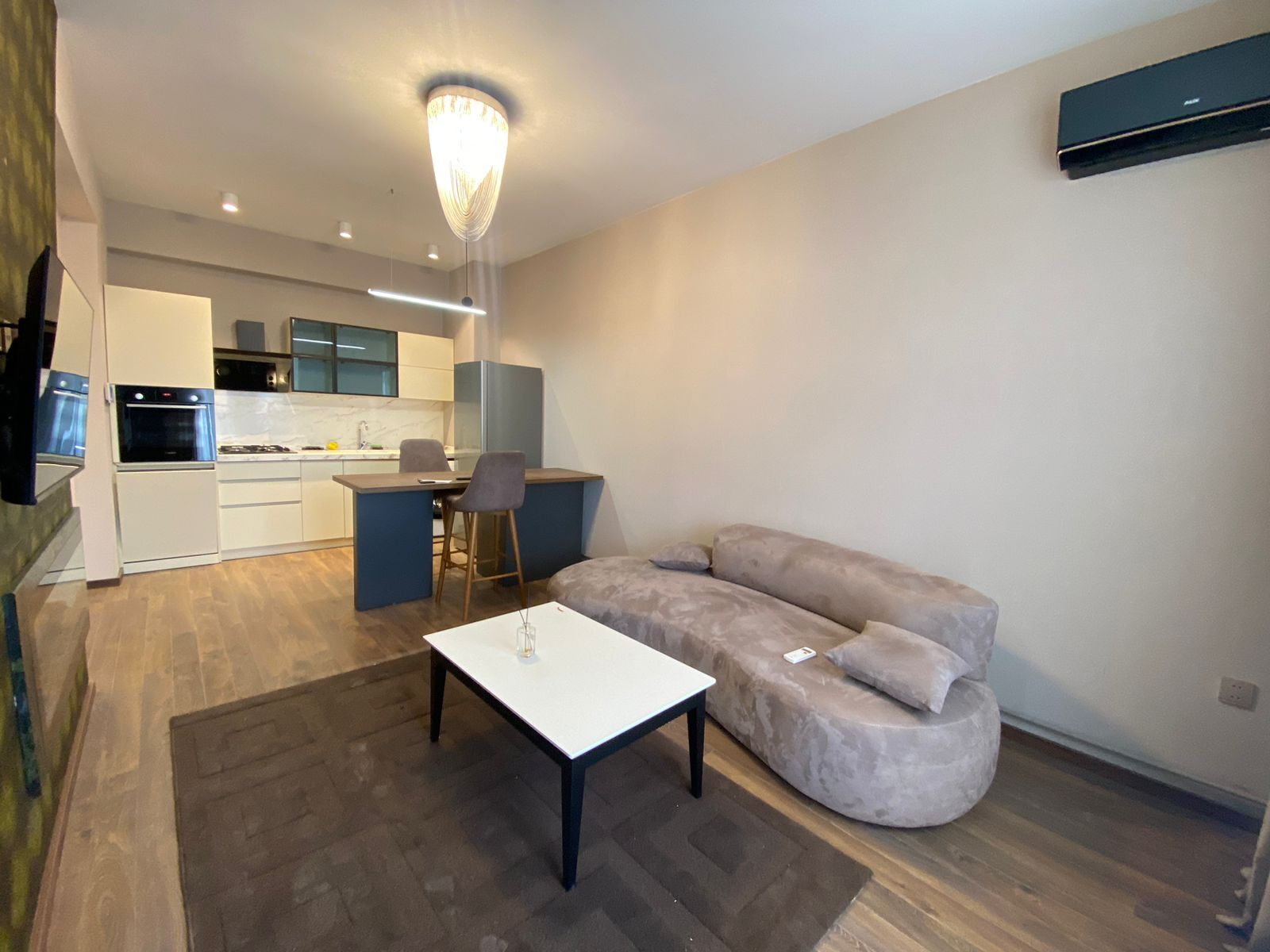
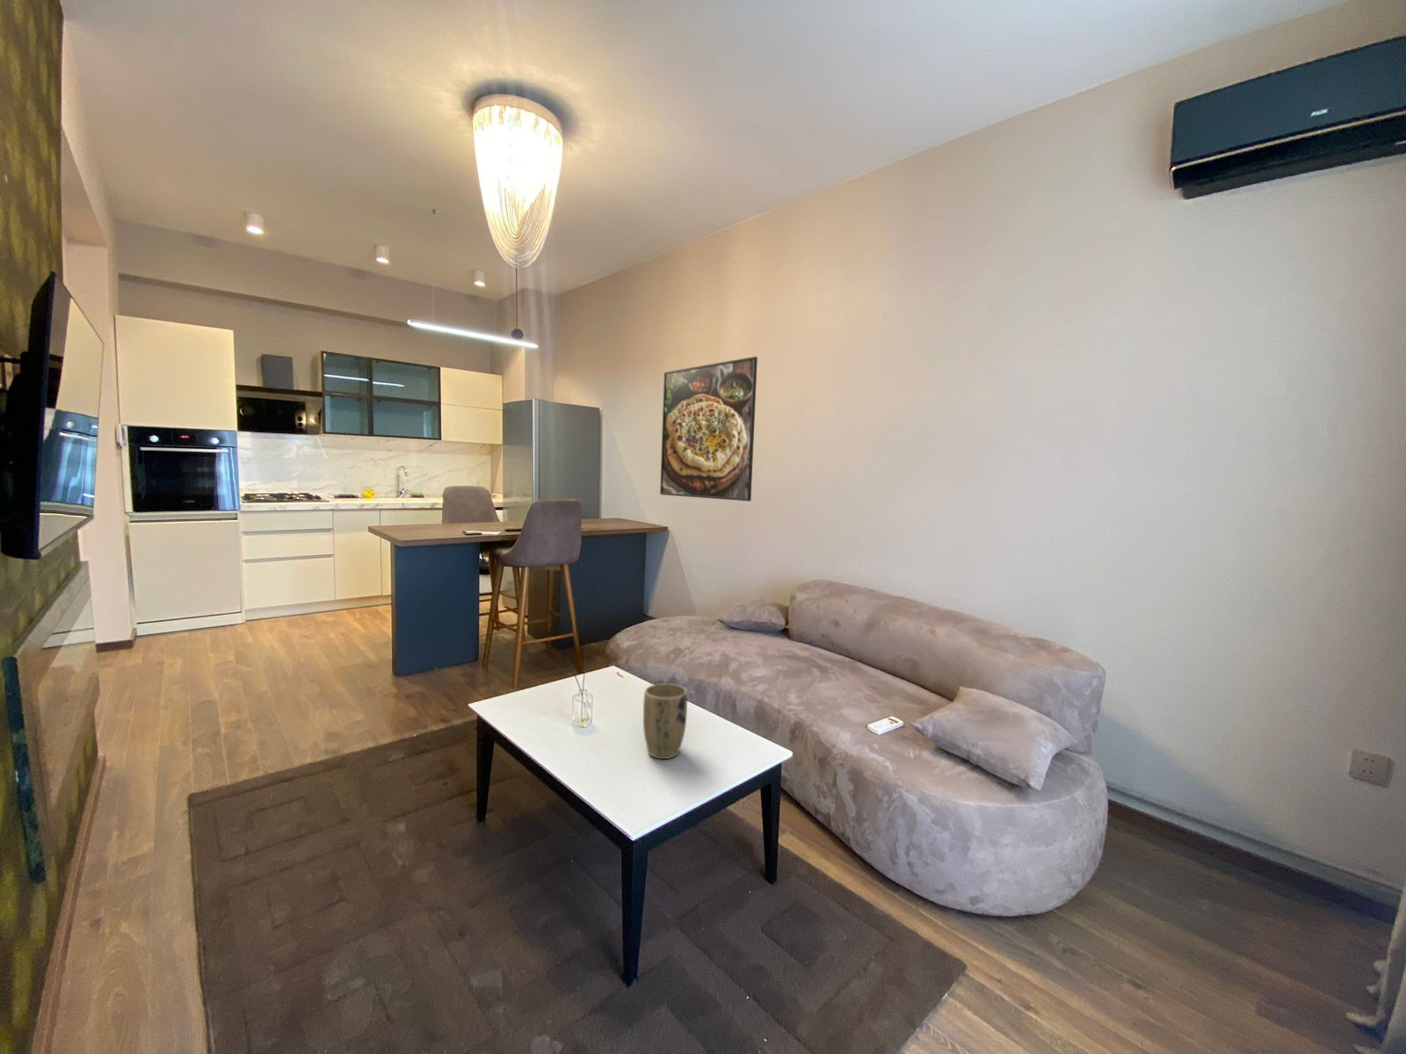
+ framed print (704, 432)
+ plant pot (664, 721)
